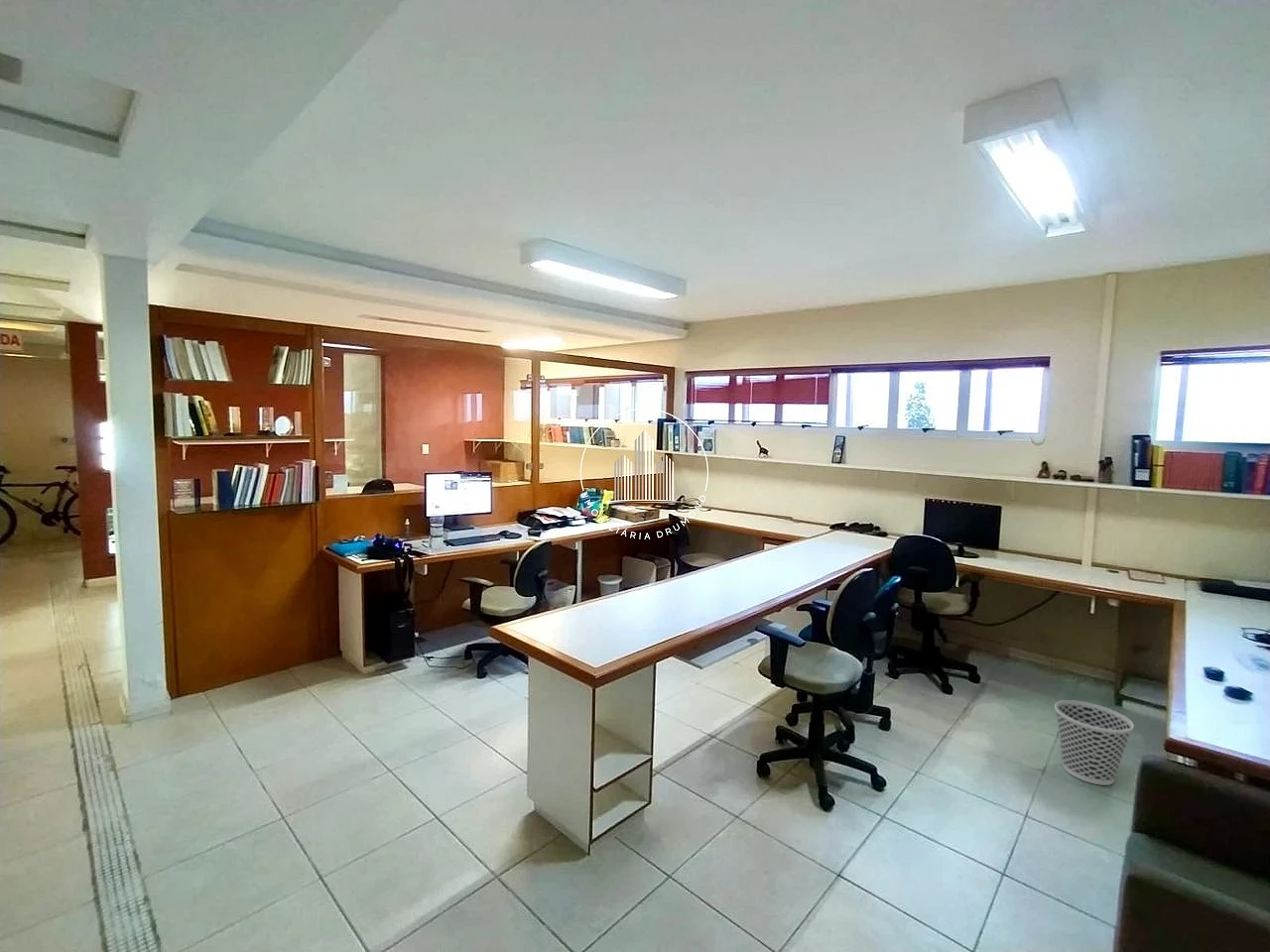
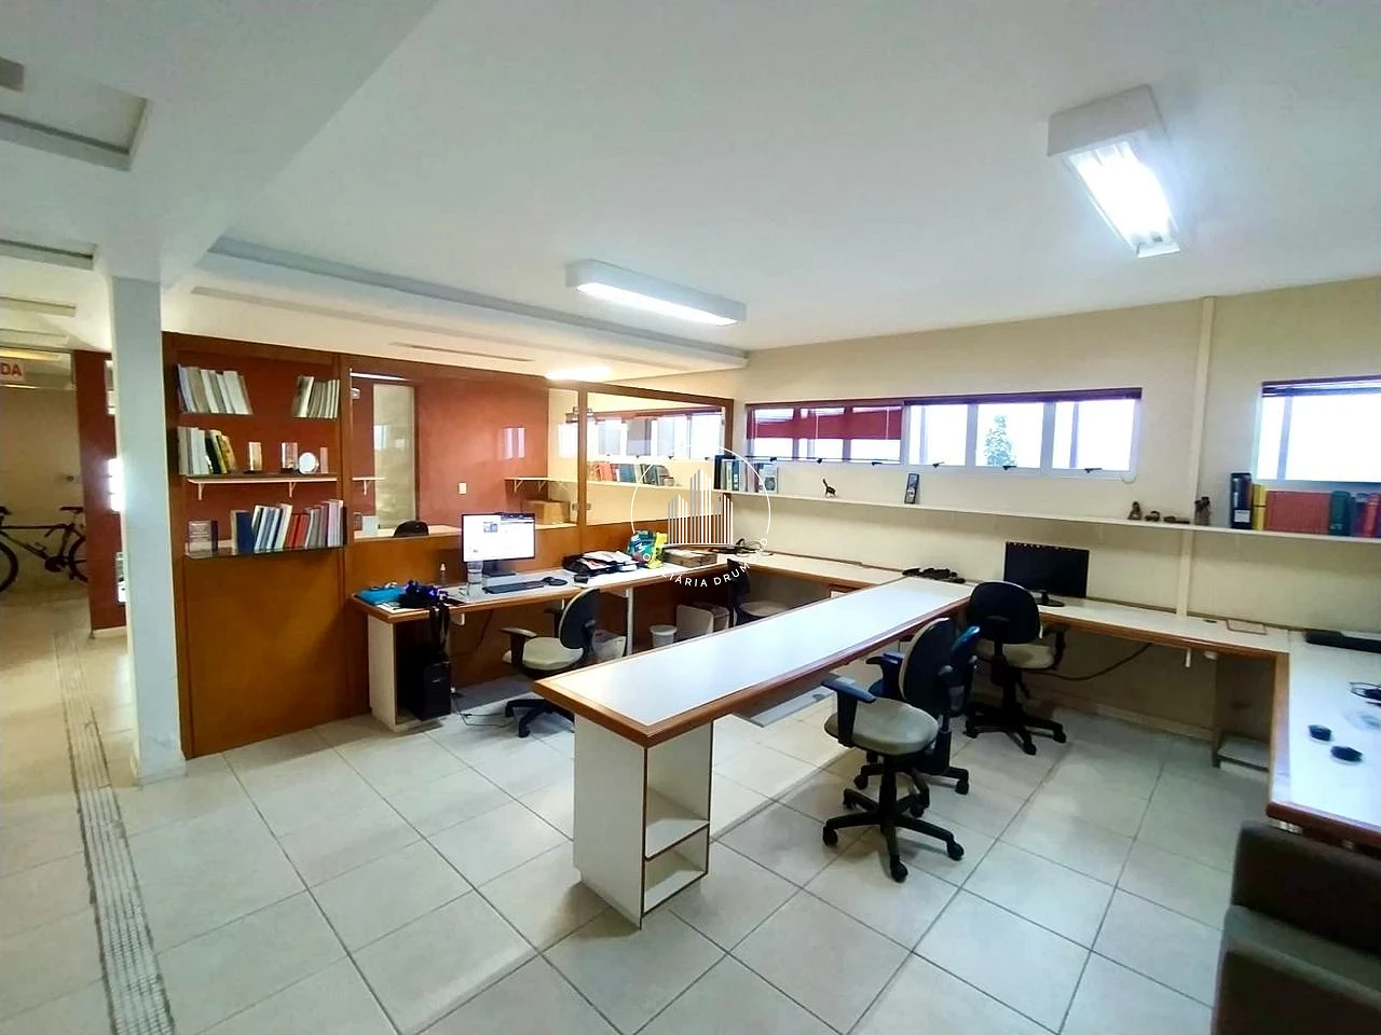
- wastebasket (1090, 744)
